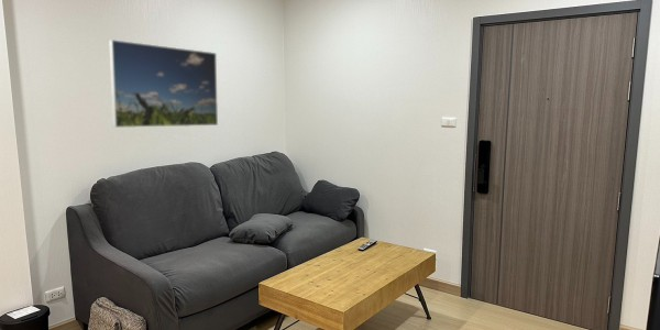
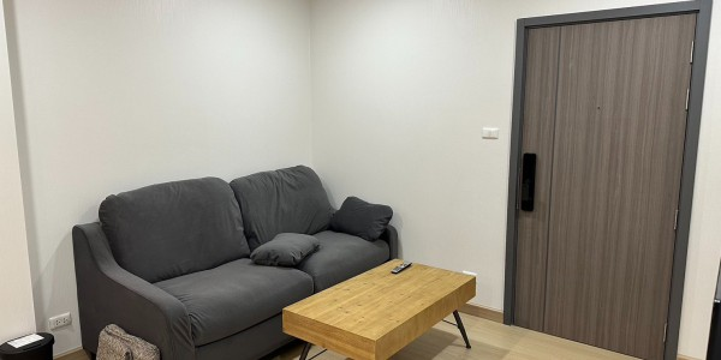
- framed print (168, 87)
